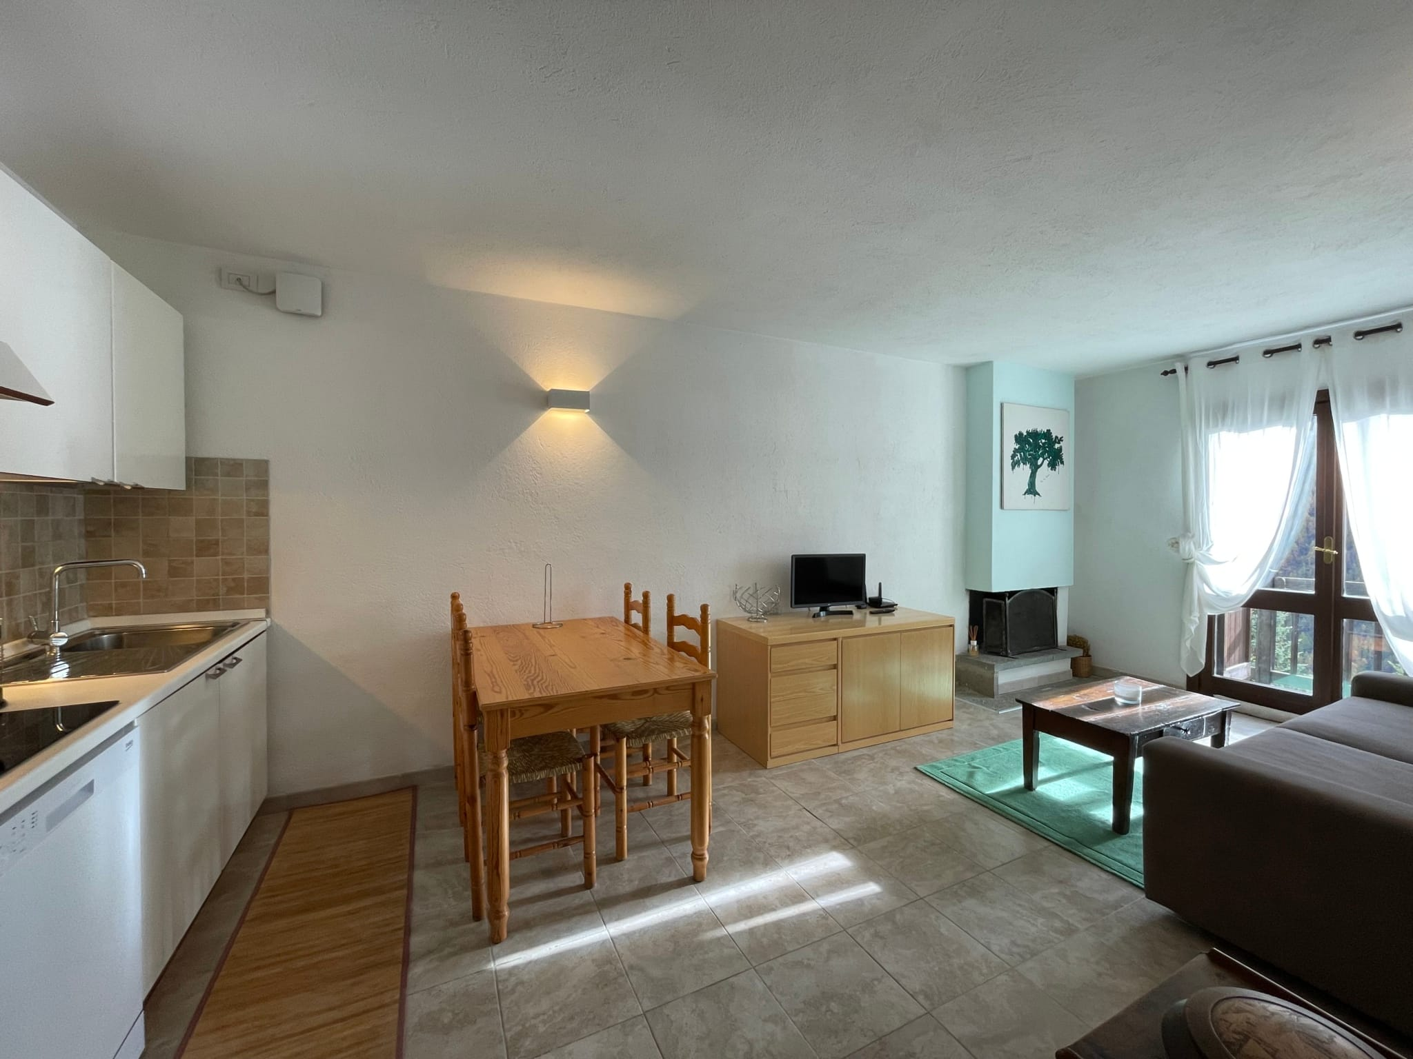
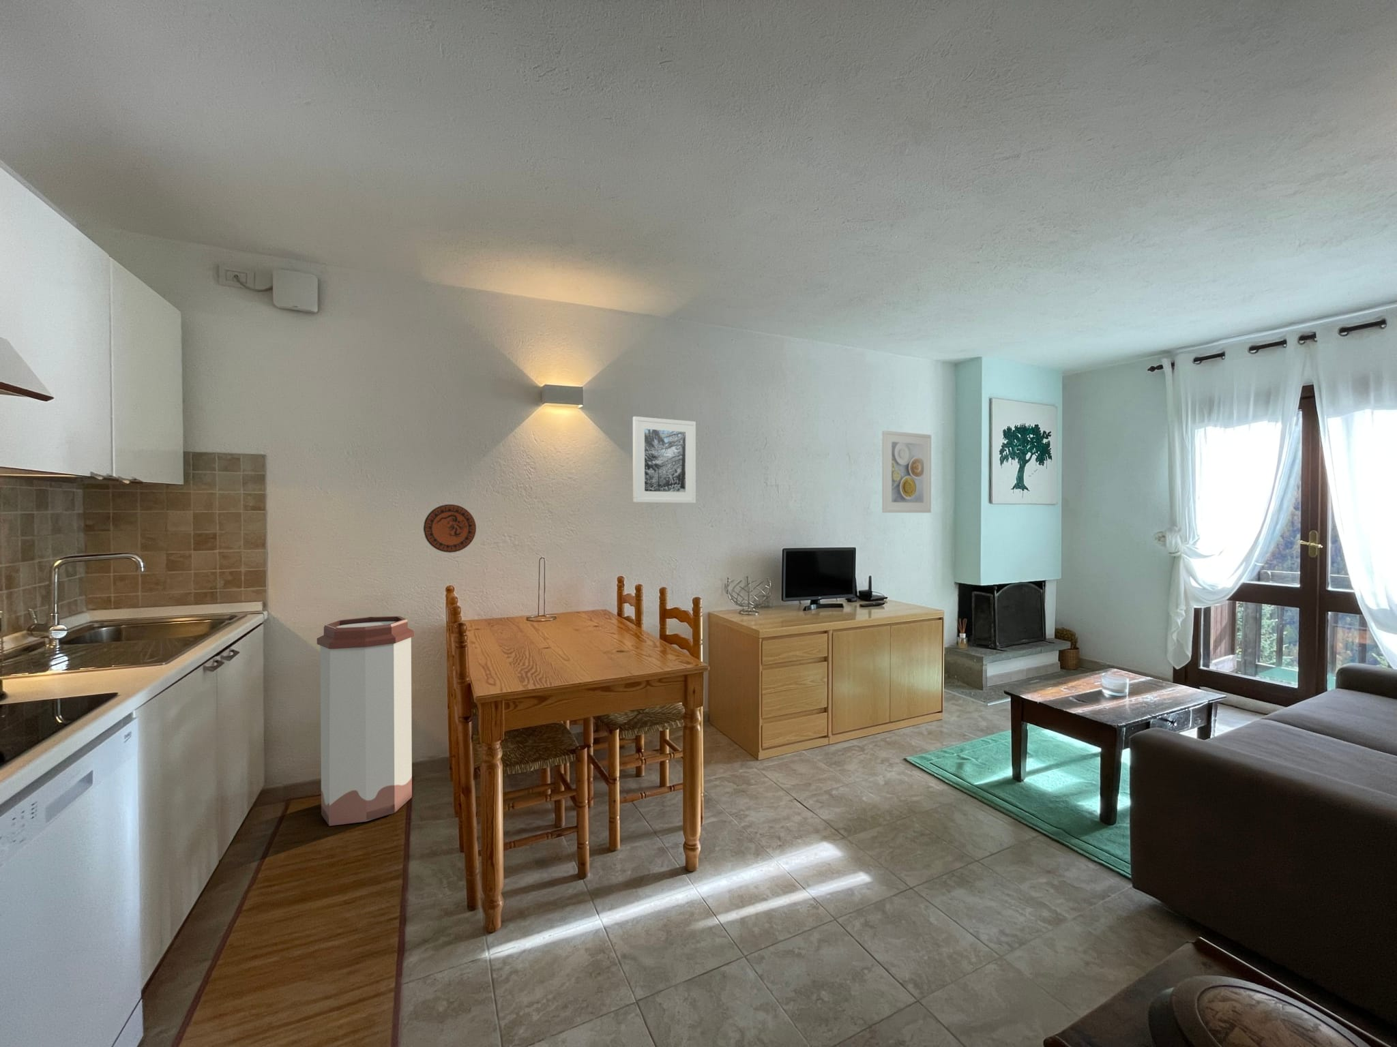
+ decorative plate (450, 528)
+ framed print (664, 461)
+ trash can (367, 713)
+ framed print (908, 473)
